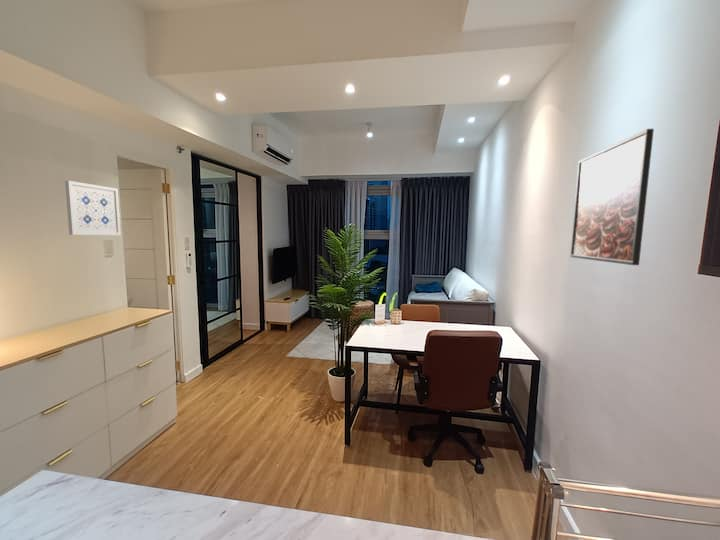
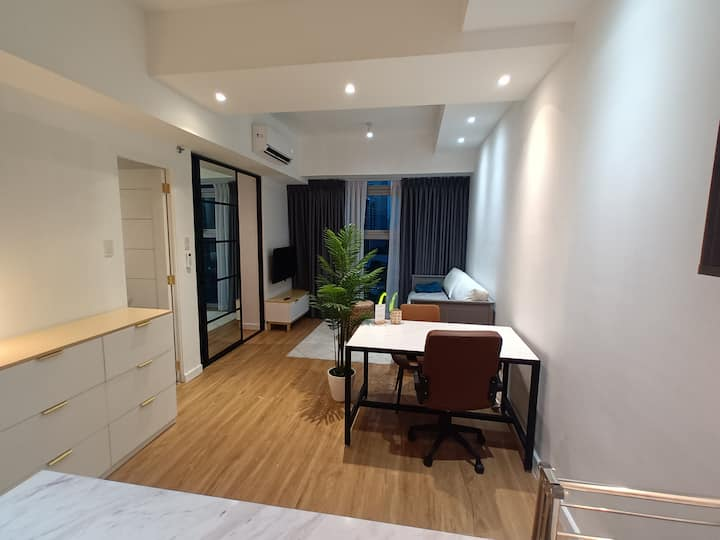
- wall art (95, 210)
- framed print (604, 205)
